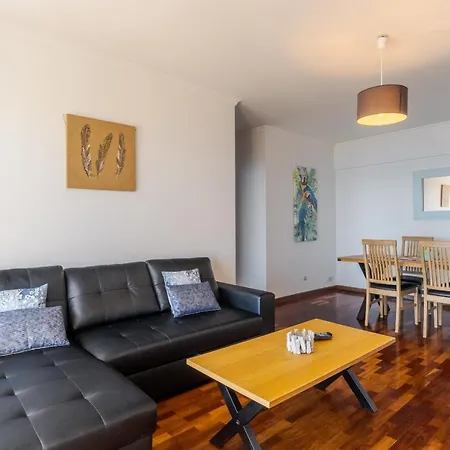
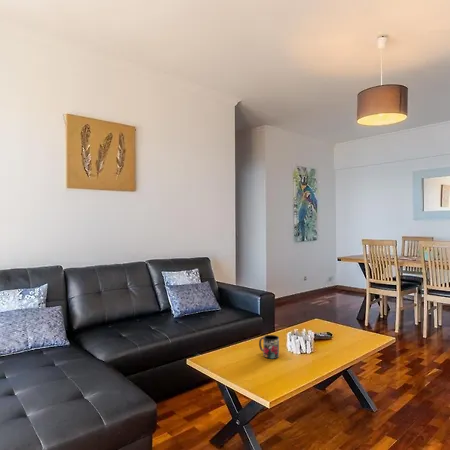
+ mug (268, 345)
